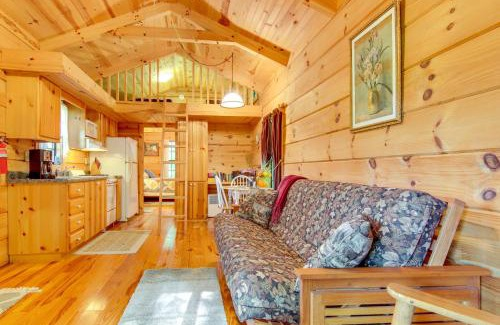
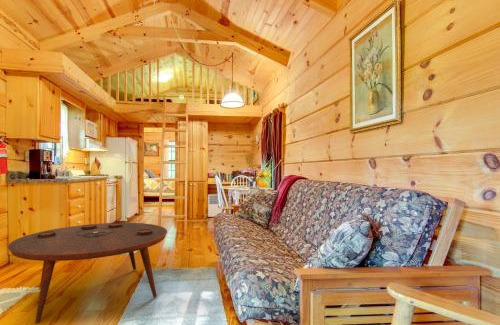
+ coffee table (95, 257)
